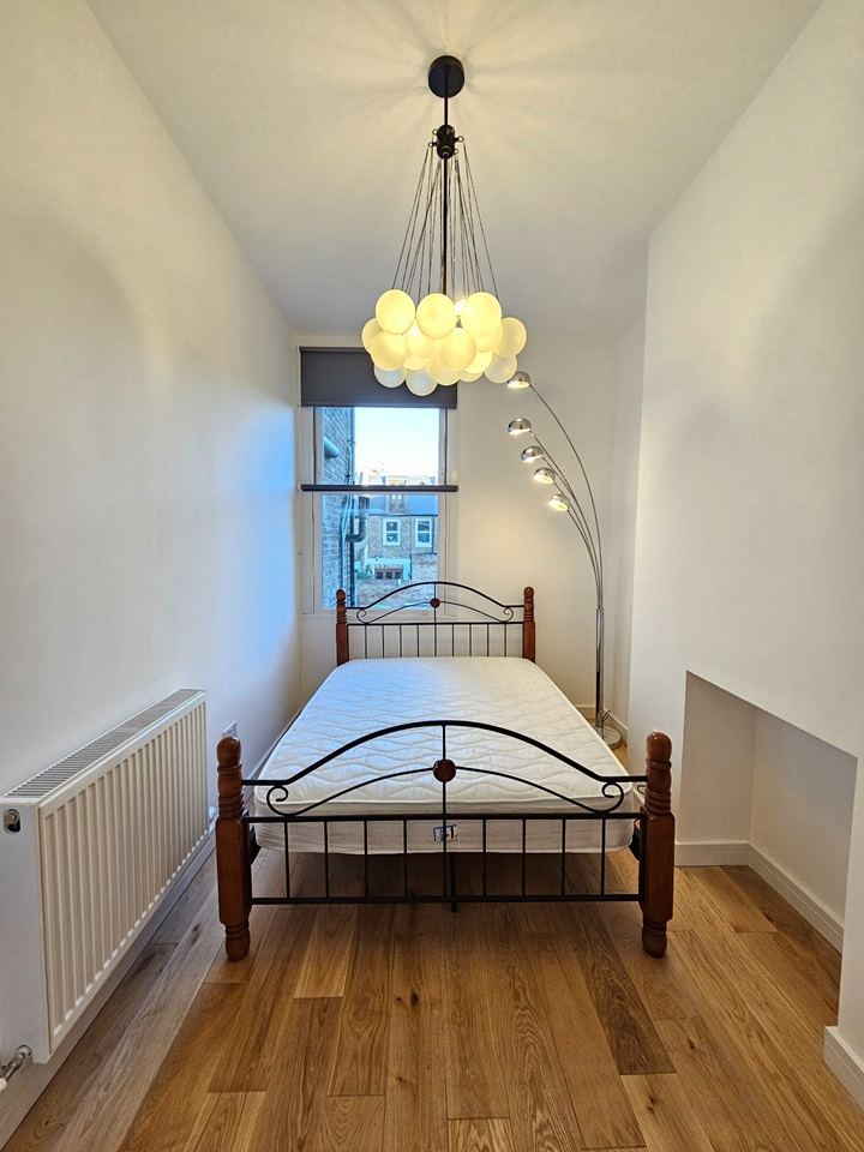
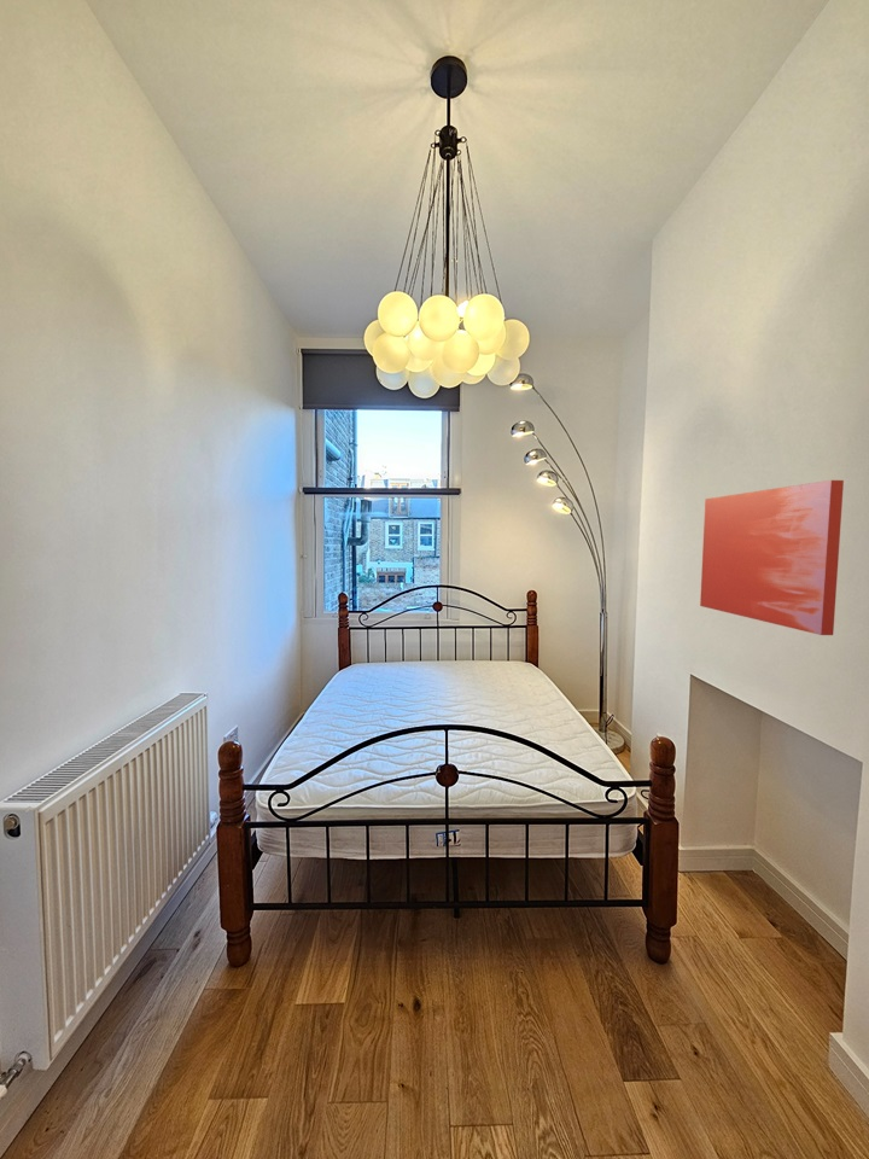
+ wall art (758, 554)
